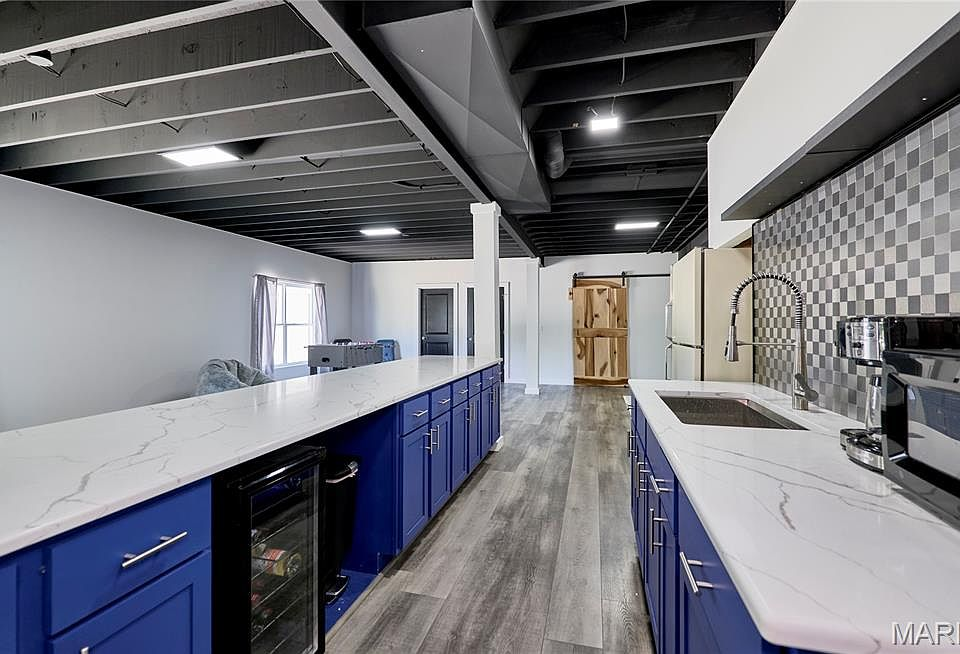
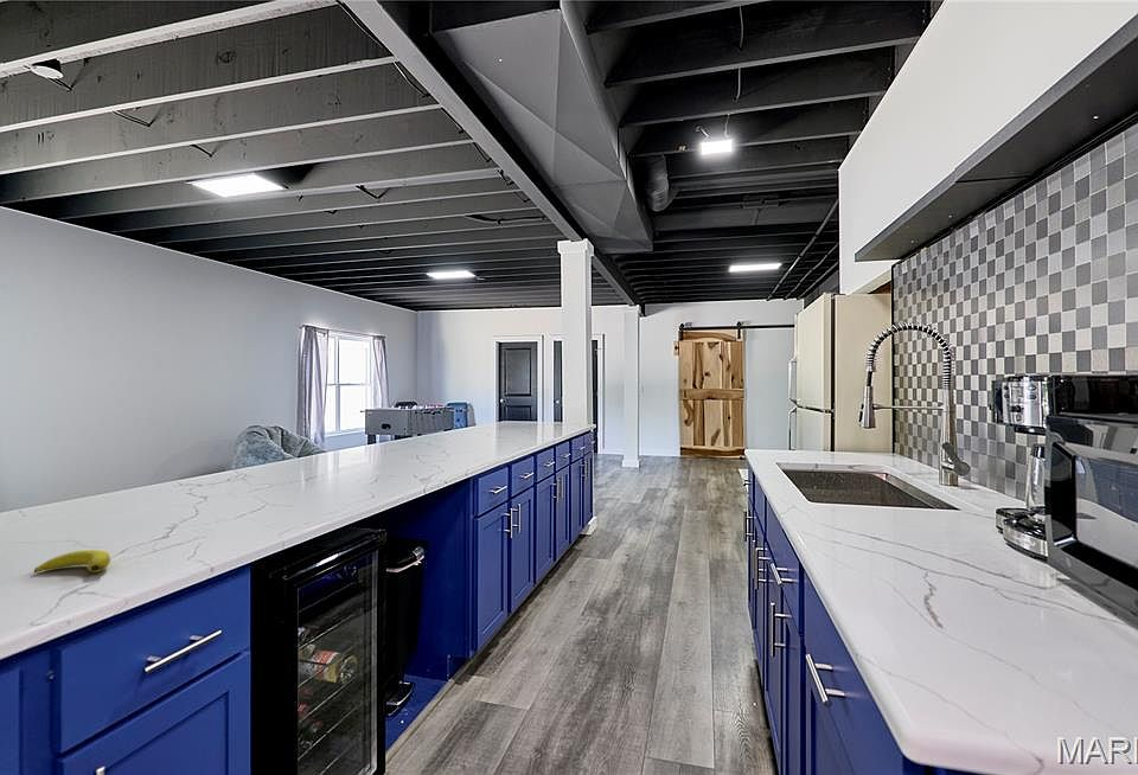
+ banana (78, 561)
